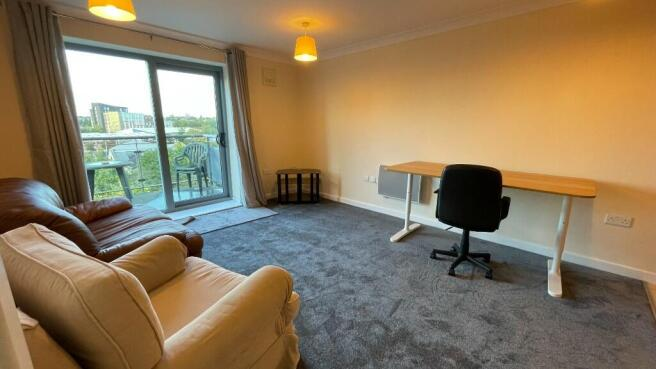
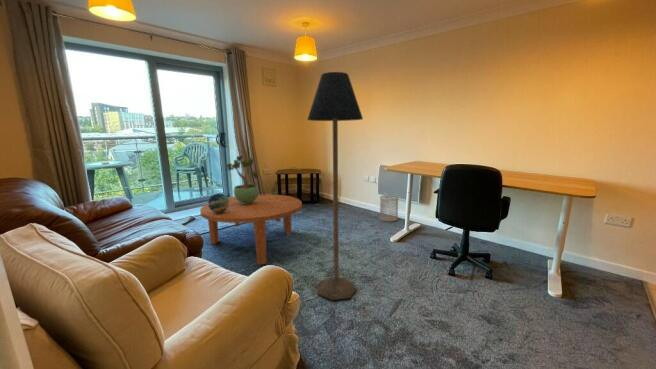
+ floor lamp (335, 188)
+ potted plant (244, 179)
+ coffee table (254, 225)
+ wastebasket (389, 208)
+ decorative sphere (218, 202)
